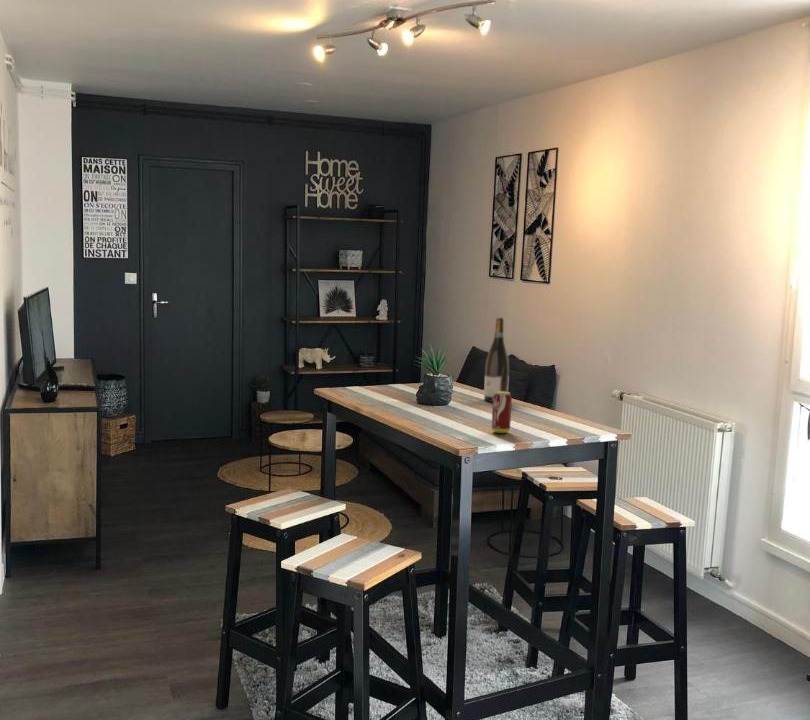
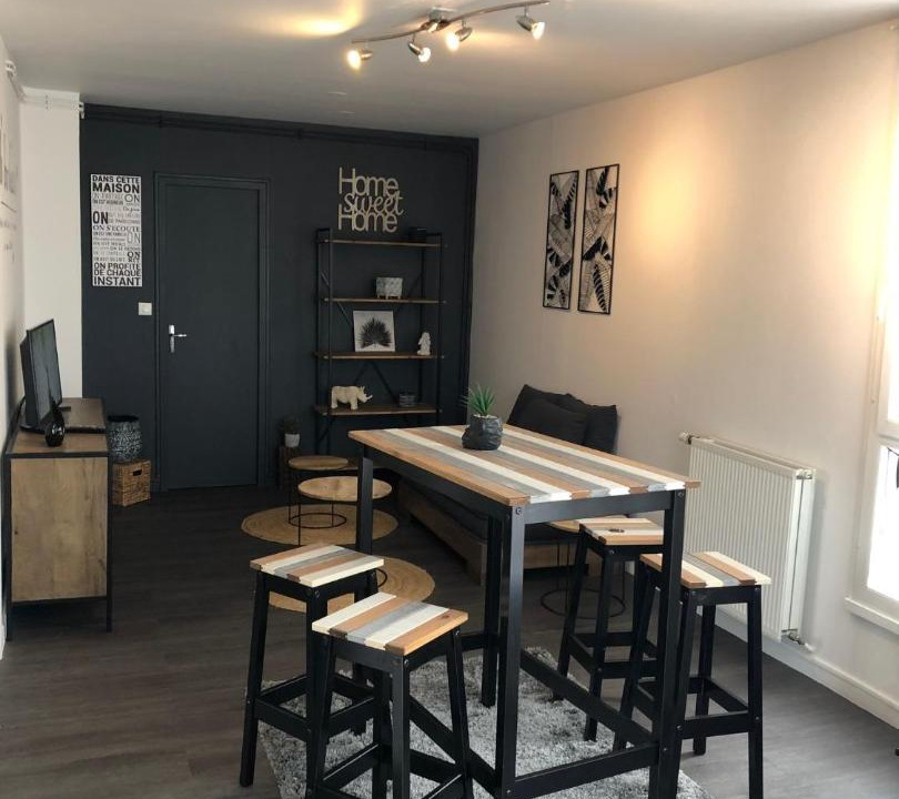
- beverage can (501, 412)
- wine bottle (497, 359)
